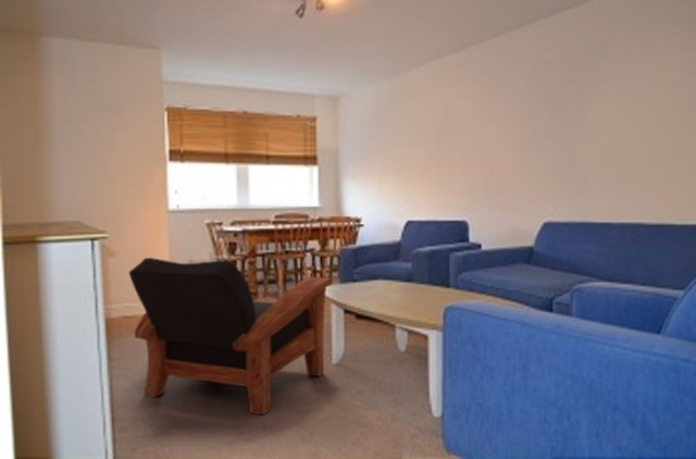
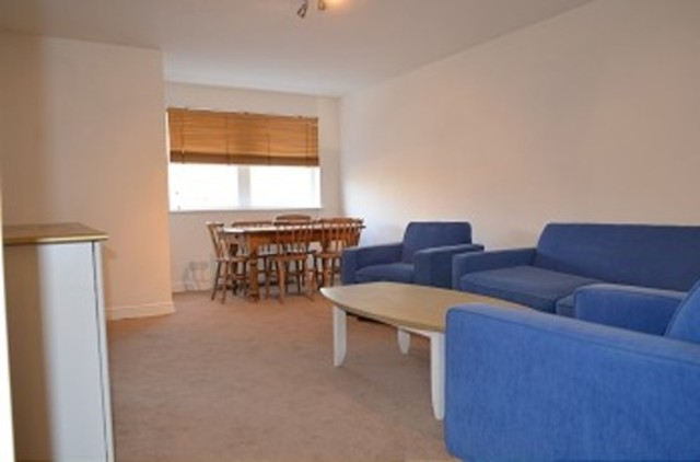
- armchair (227, 320)
